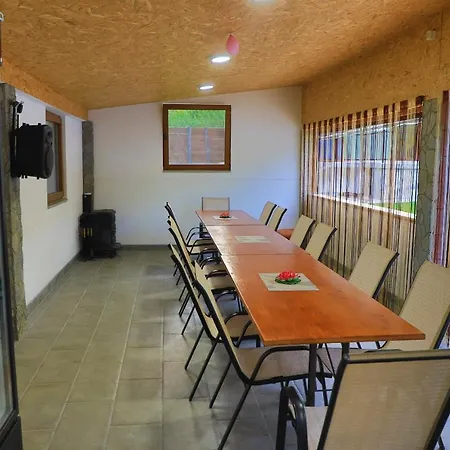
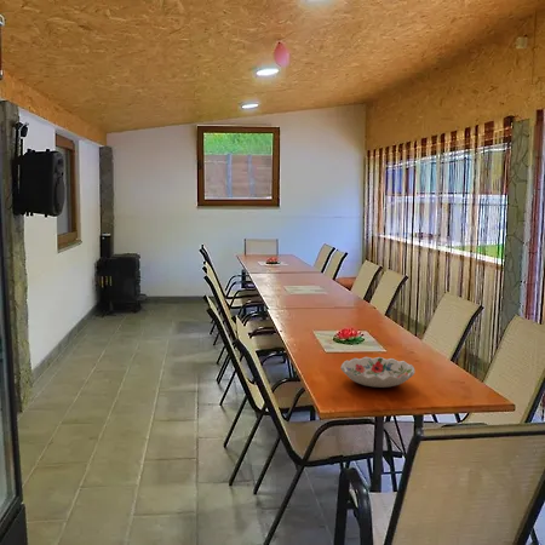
+ decorative bowl (377, 374)
